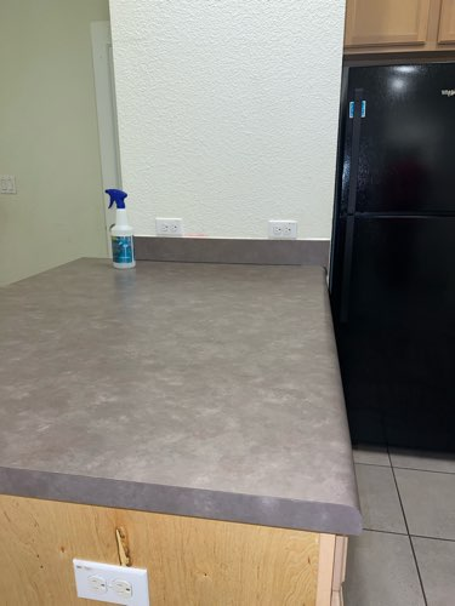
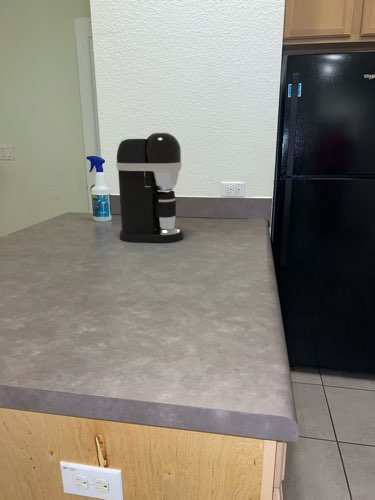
+ coffee maker (149, 187)
